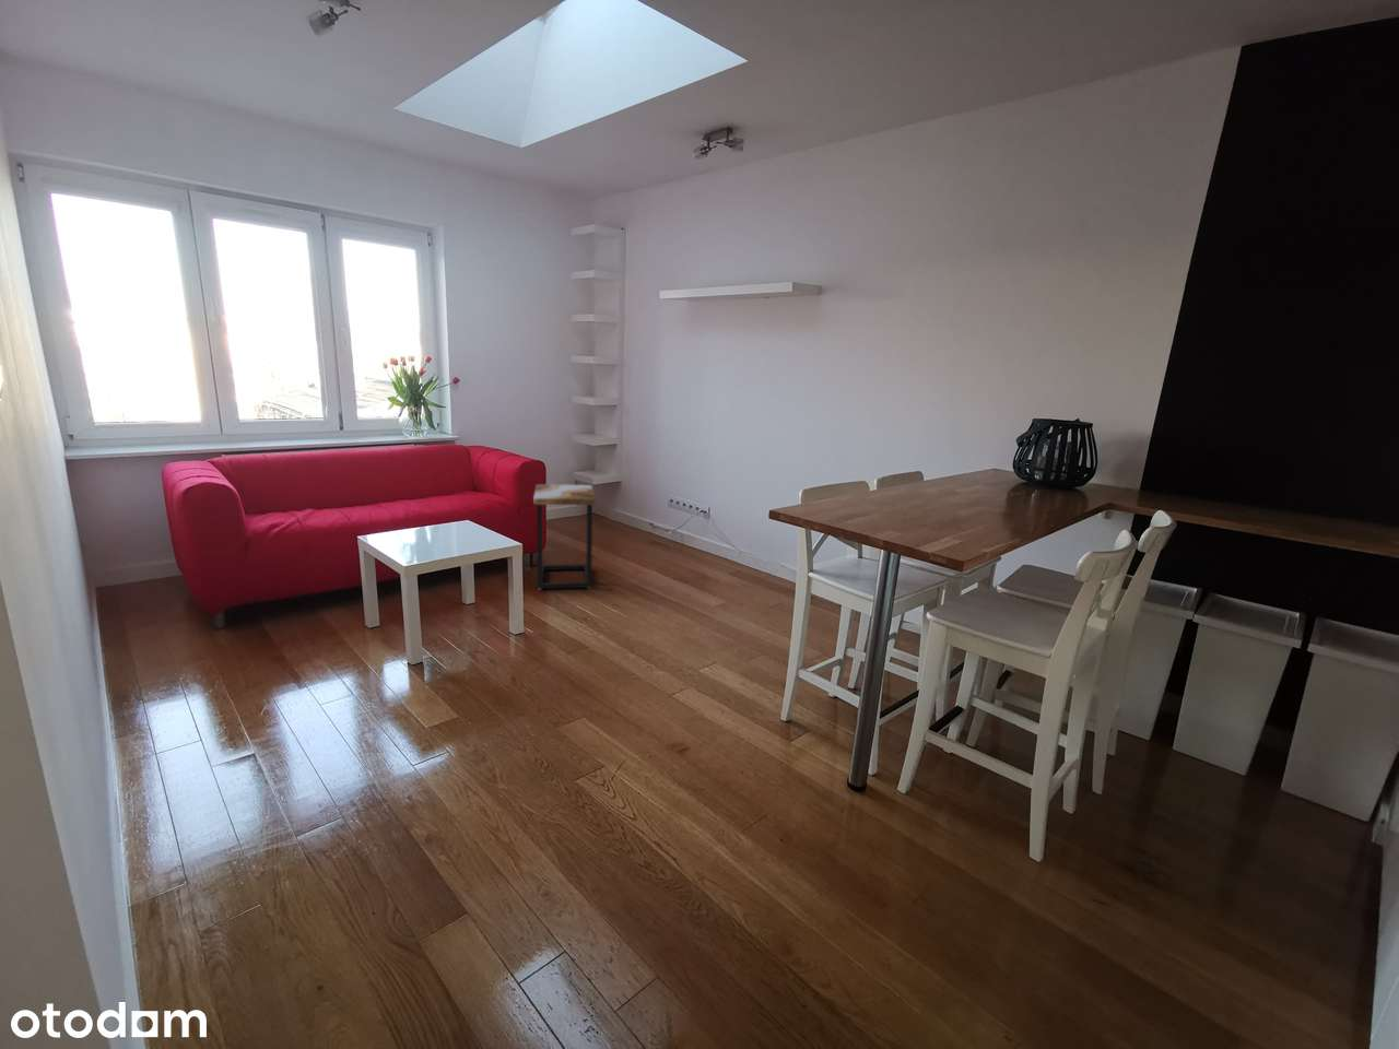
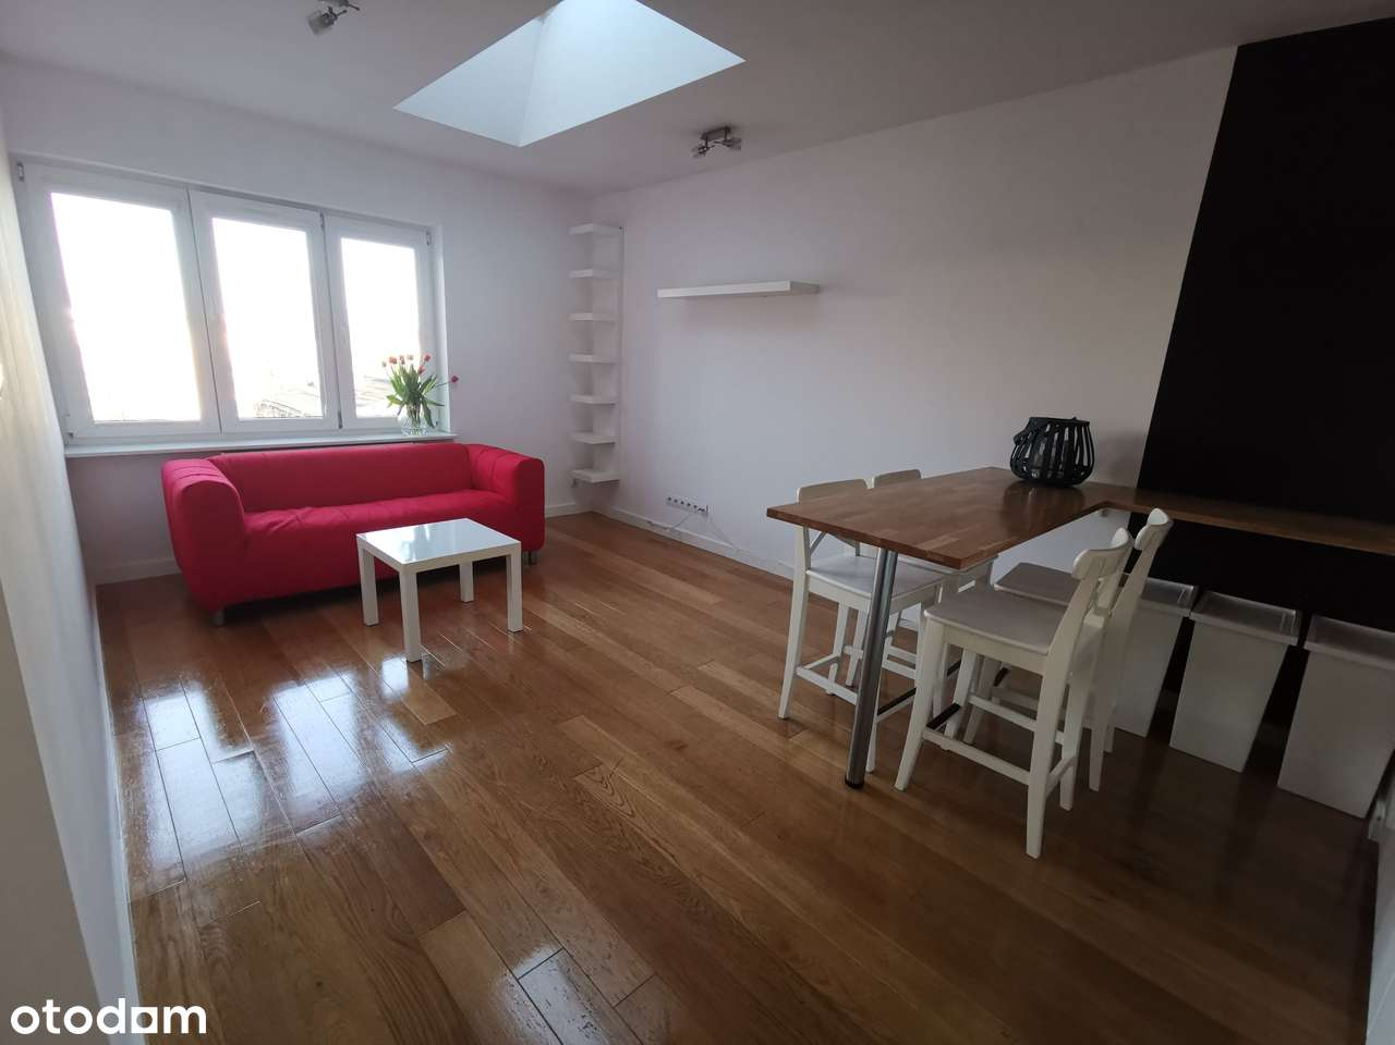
- side table (587, 536)
